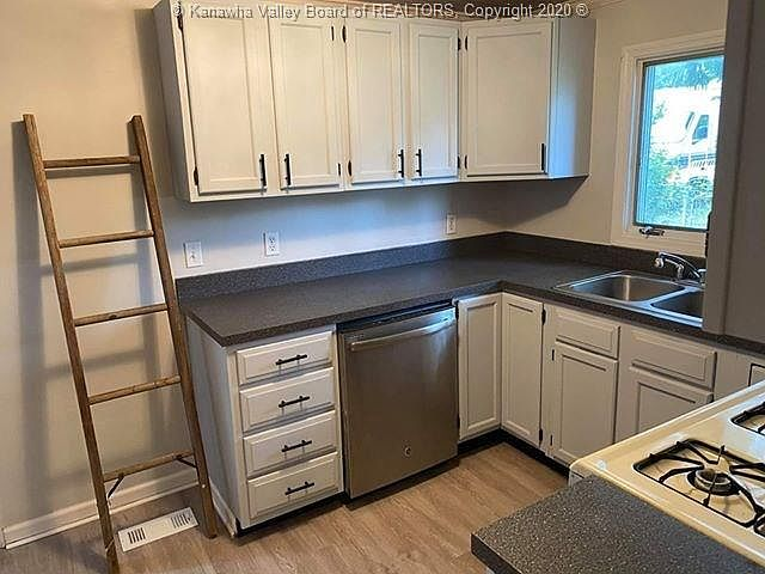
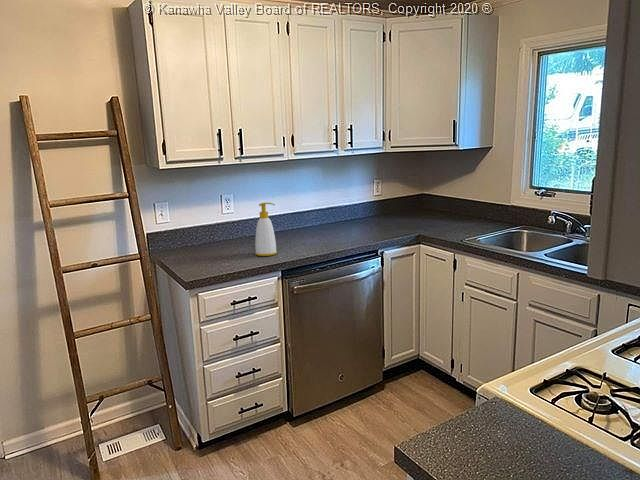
+ soap bottle (265, 228)
